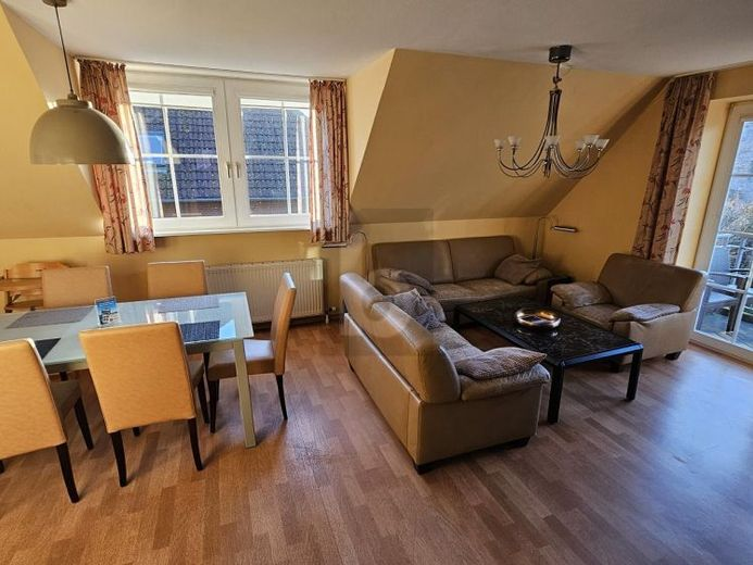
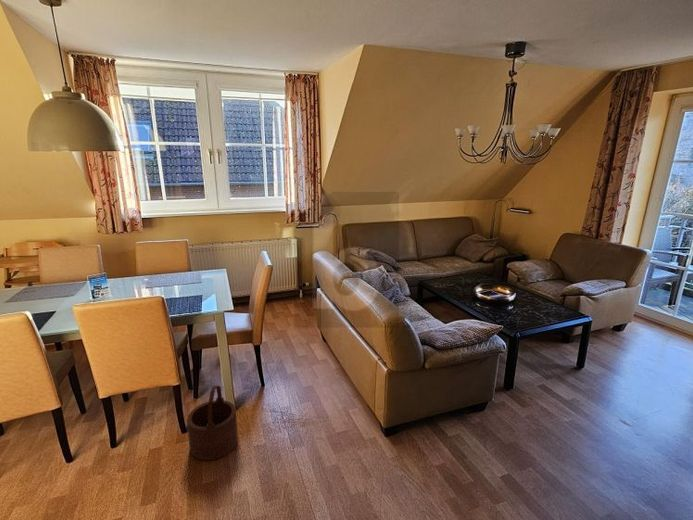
+ wooden bucket (212, 416)
